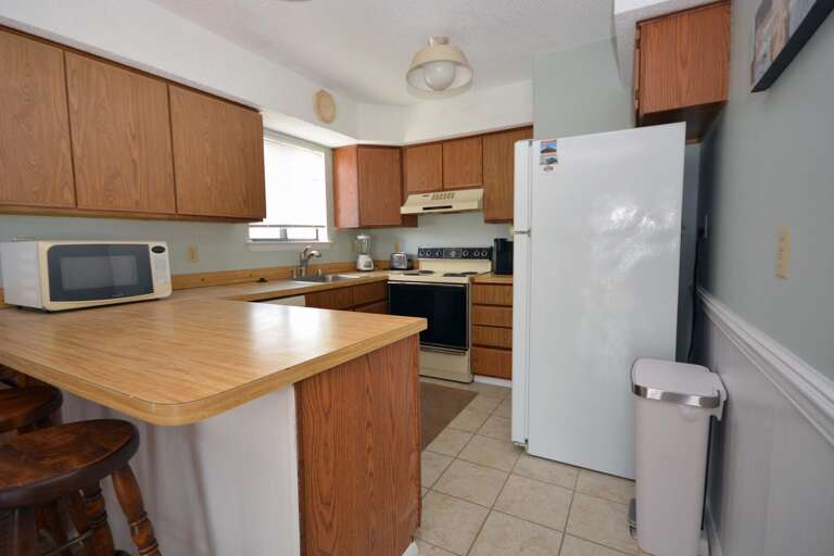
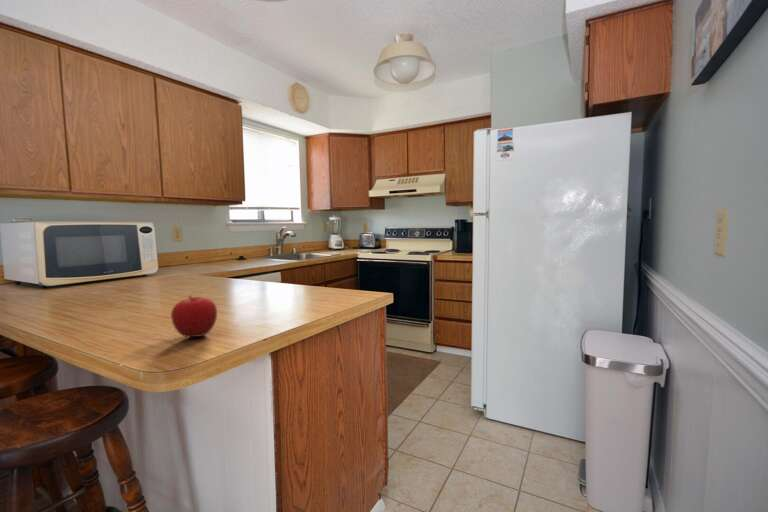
+ fruit (195, 315)
